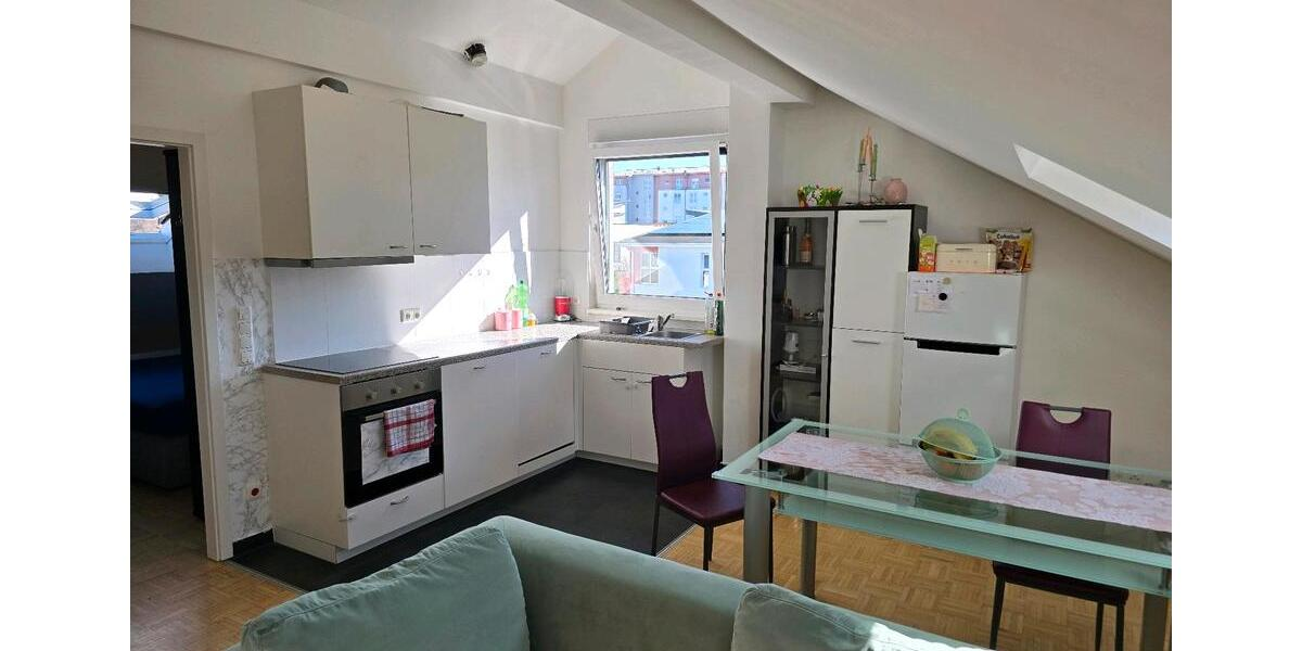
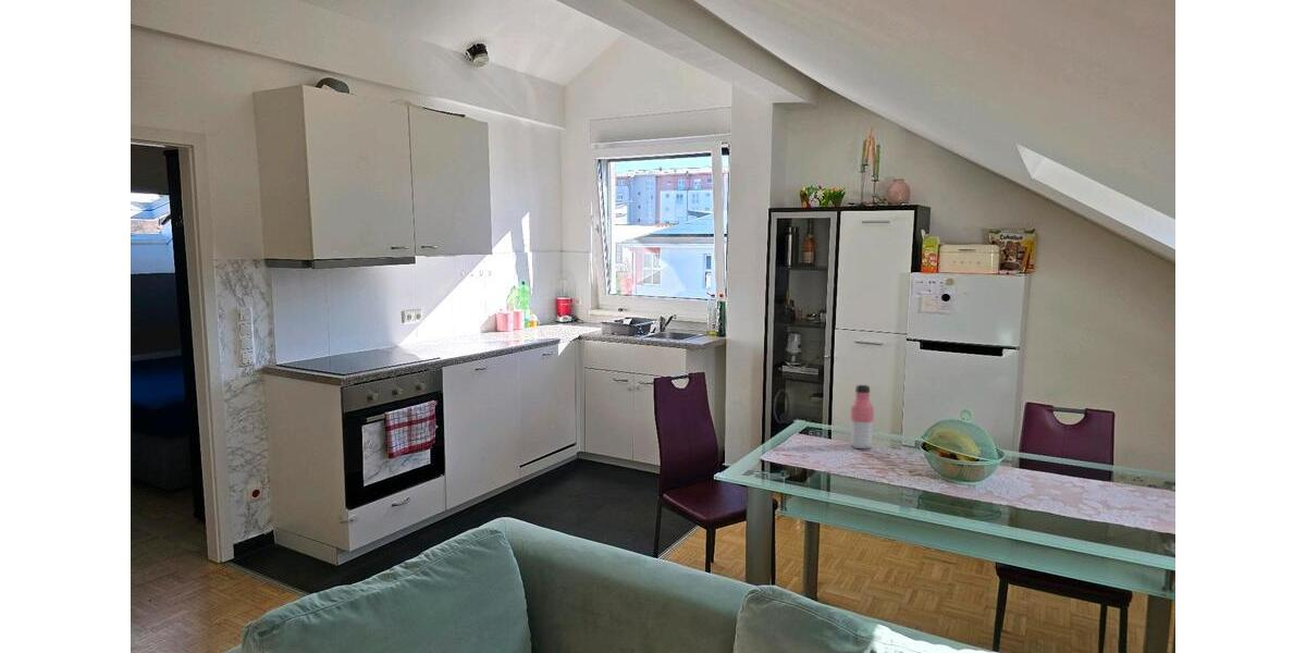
+ water bottle (862, 416)
